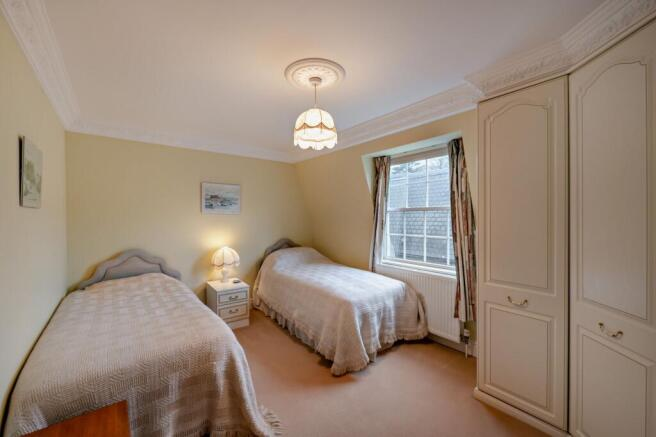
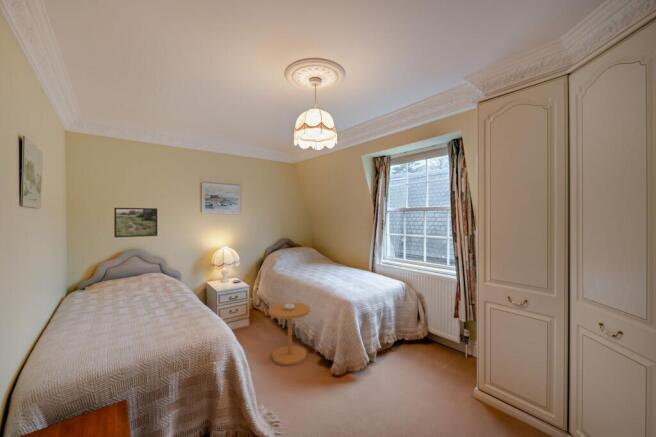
+ side table (289, 330)
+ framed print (136, 222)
